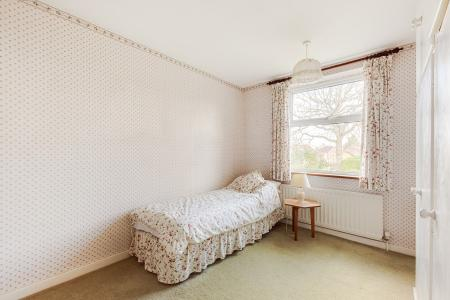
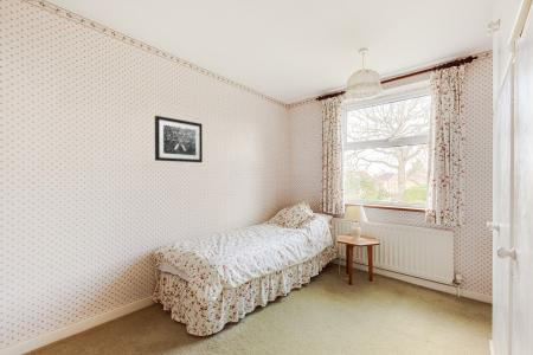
+ wall art (180, 141)
